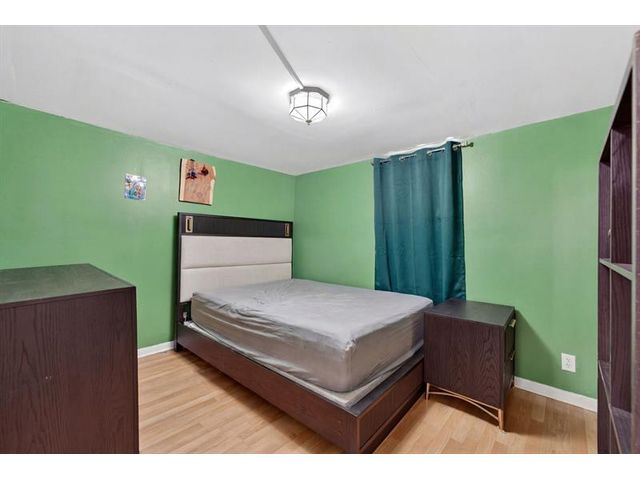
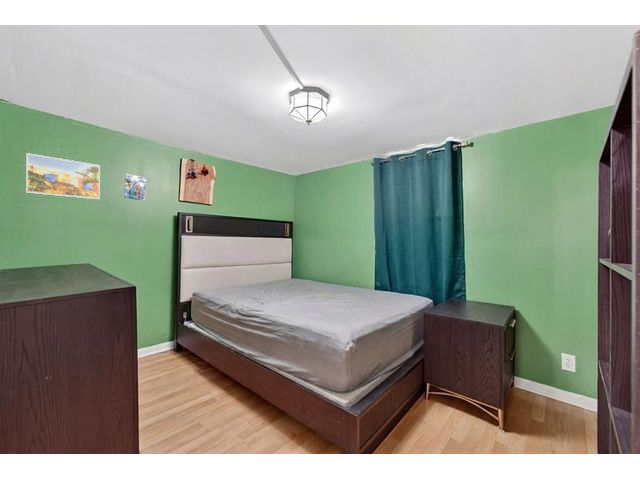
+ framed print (65, 177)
